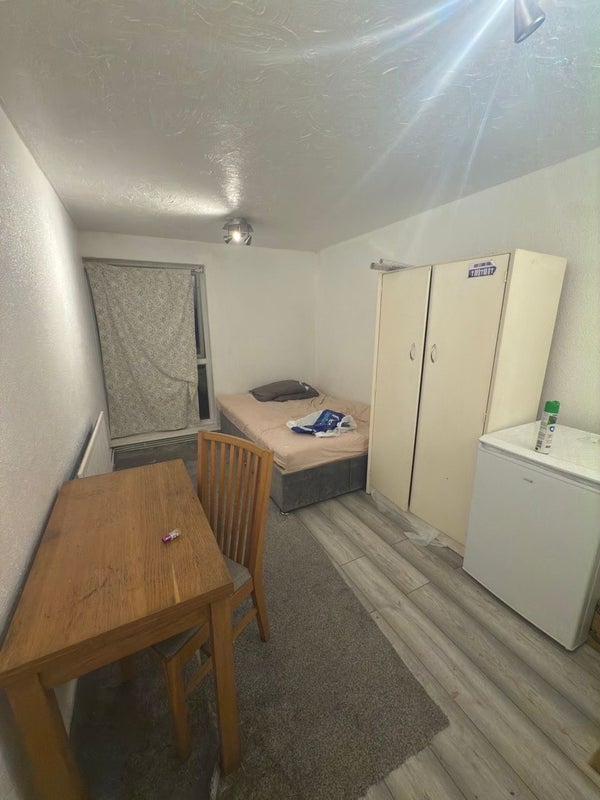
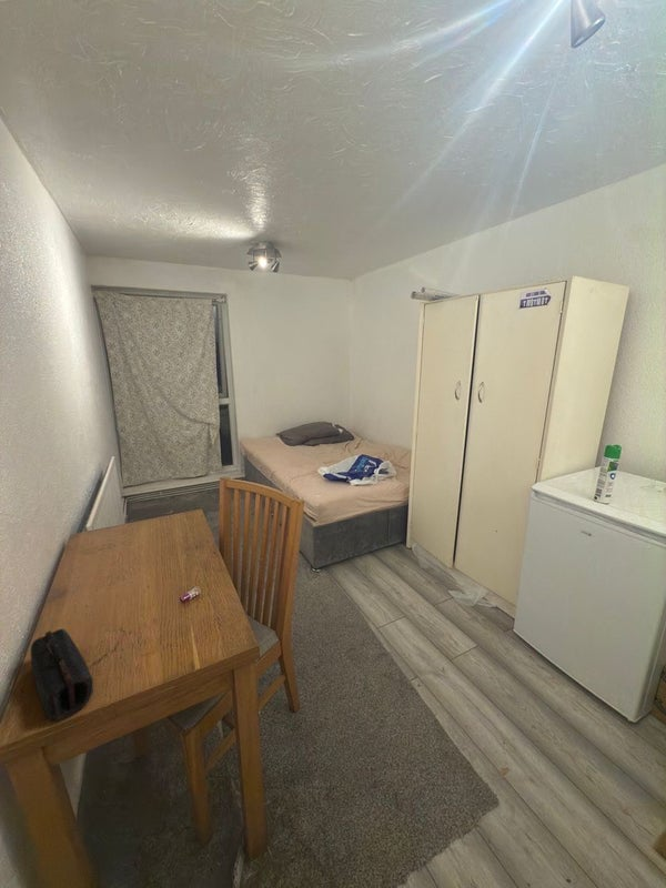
+ pencil case (58, 662)
